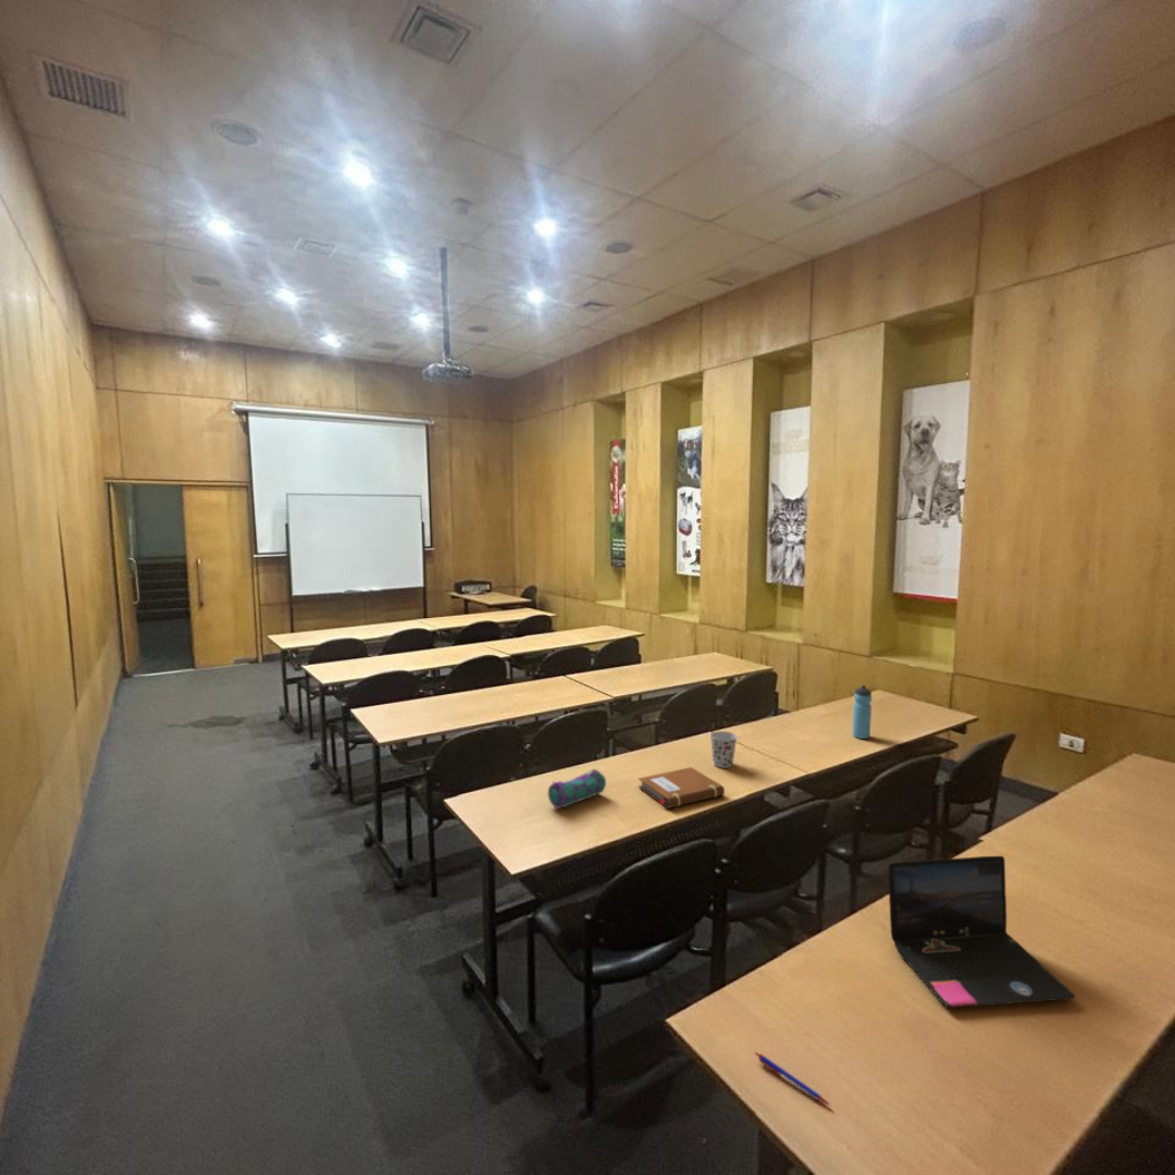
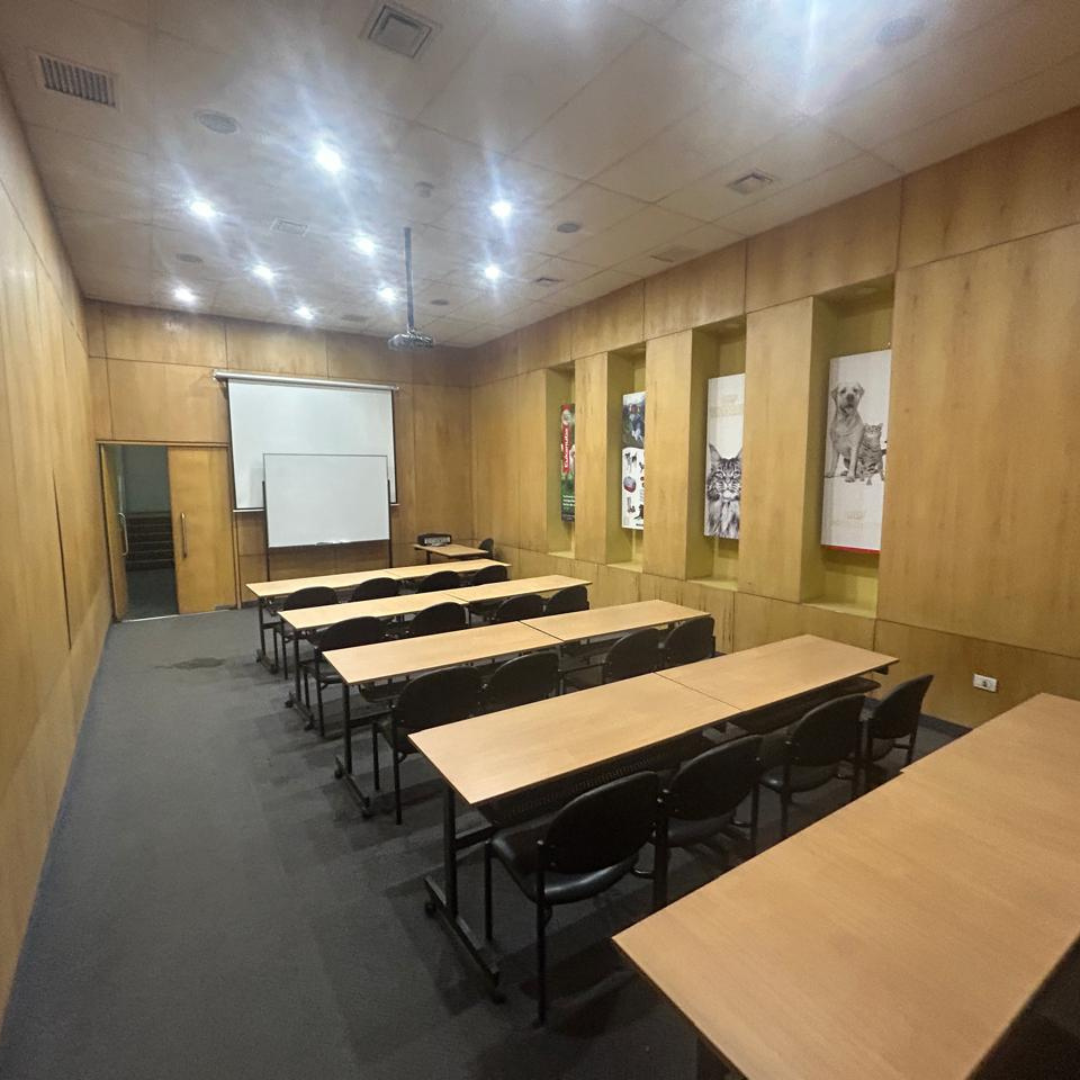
- cup (722, 750)
- pencil case (577, 787)
- water bottle (862, 710)
- pen (791, 1077)
- notebook (679, 787)
- laptop (976, 927)
